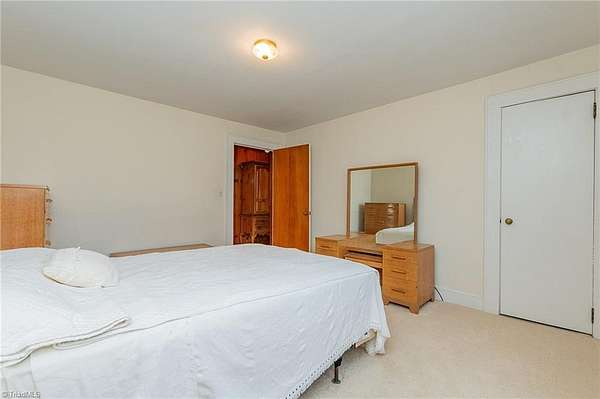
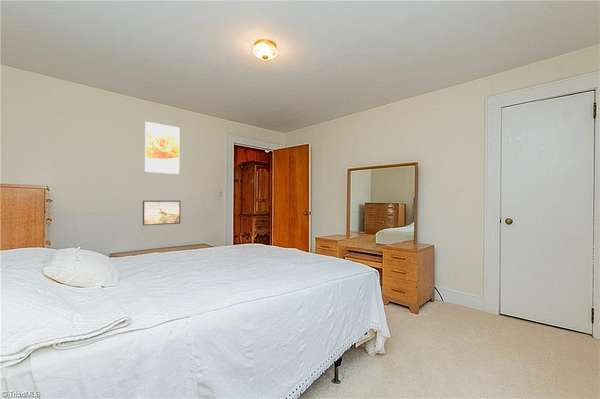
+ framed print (162, 212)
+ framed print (162, 148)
